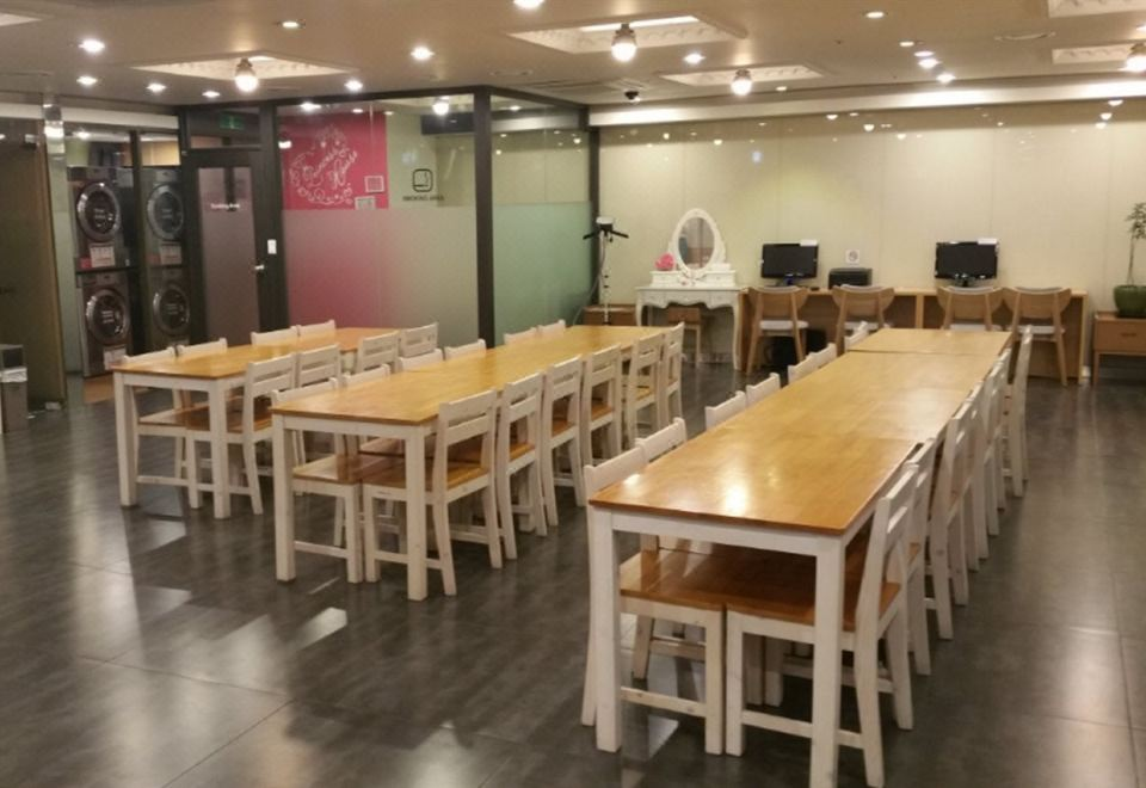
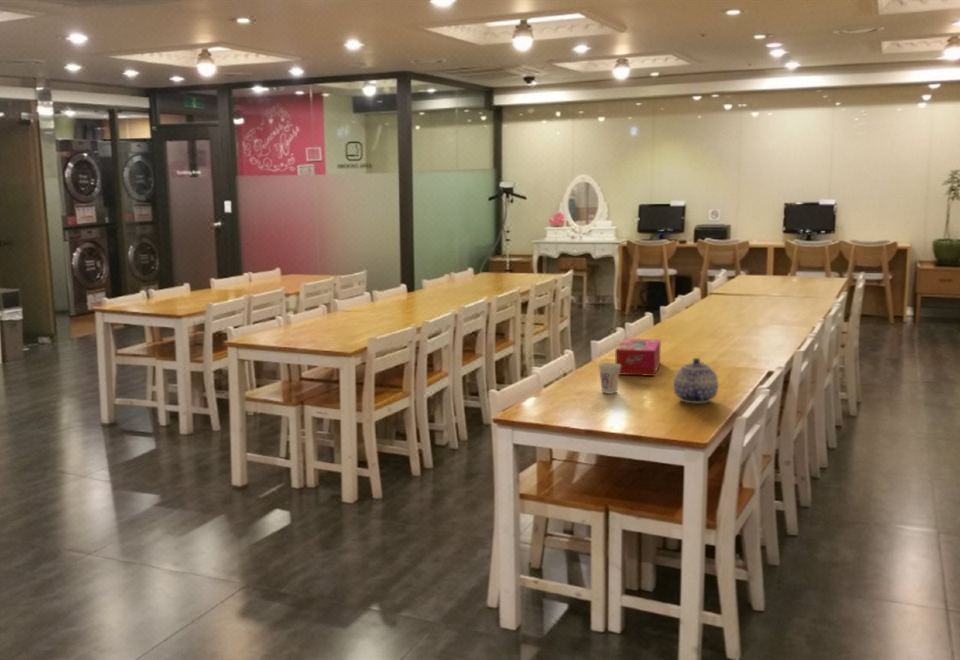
+ teapot (695, 379)
+ cup (609, 378)
+ tissue box (638, 356)
